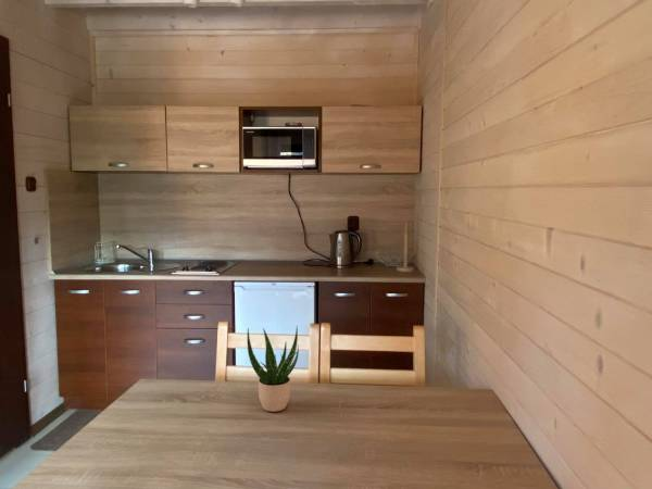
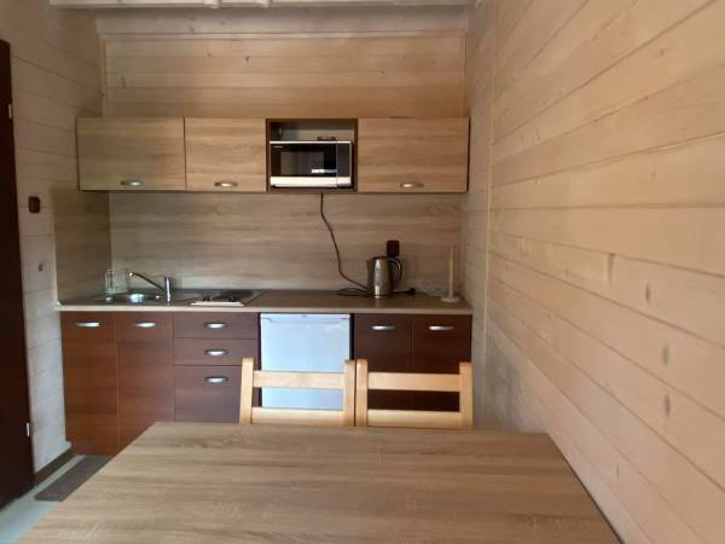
- potted plant (272, 364)
